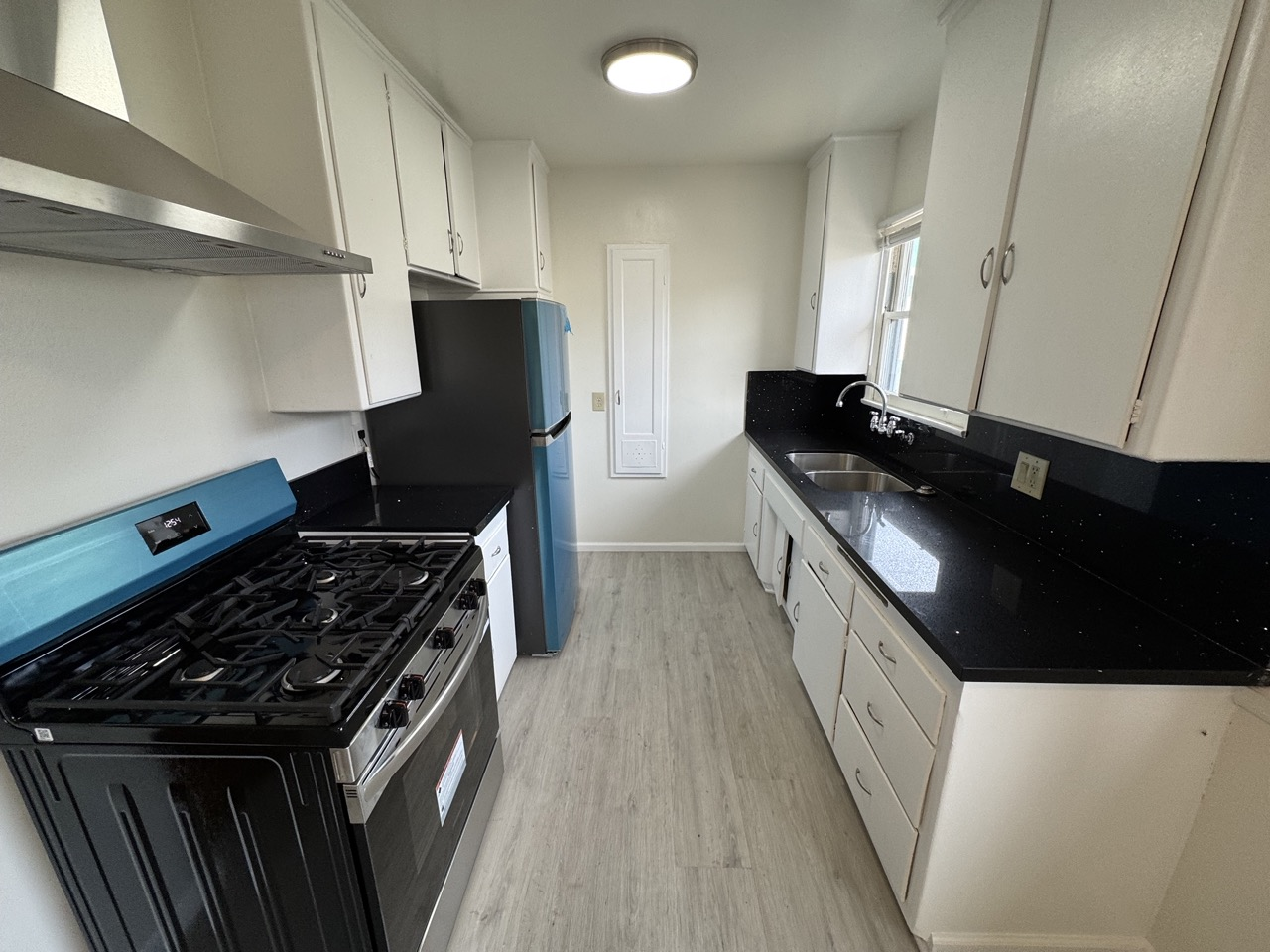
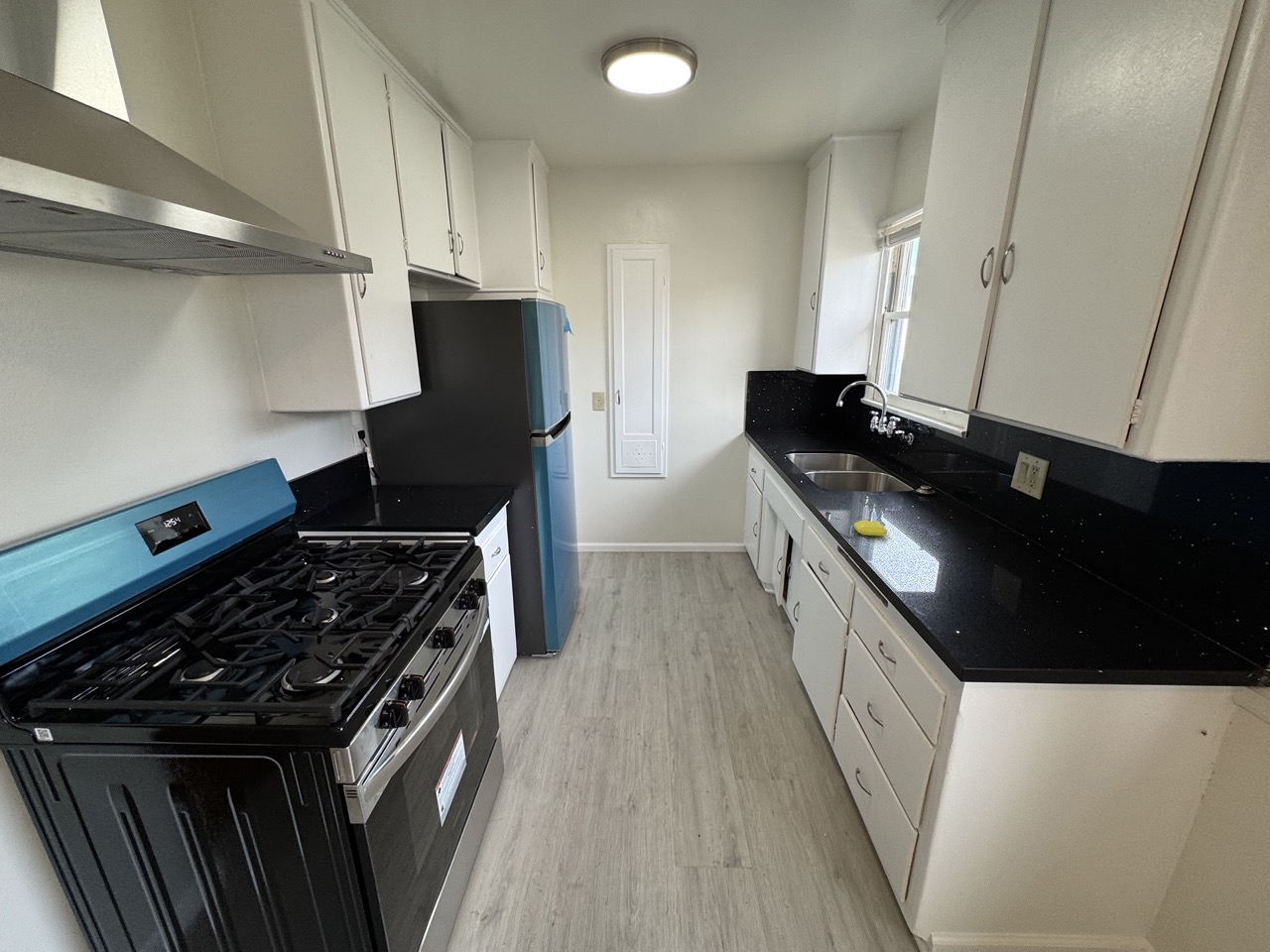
+ soap bar (870, 528)
